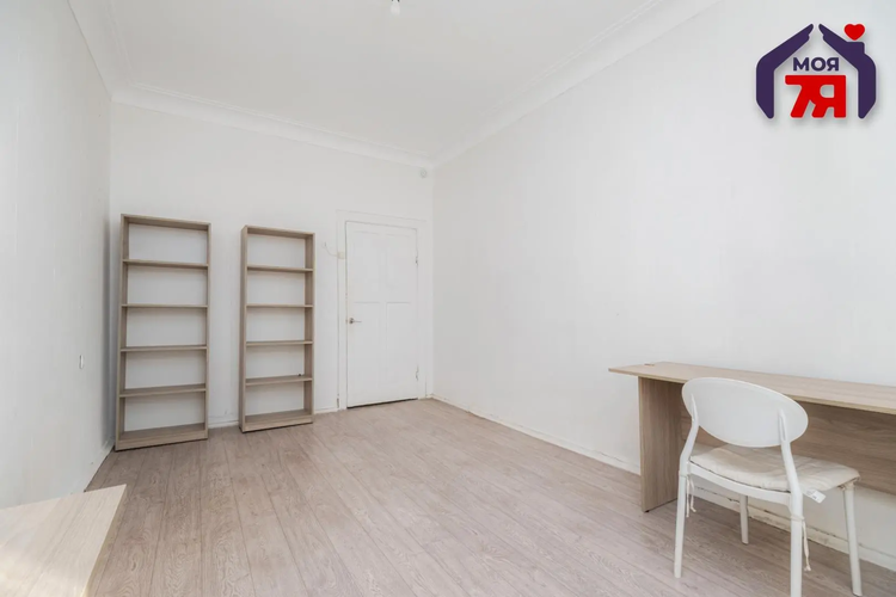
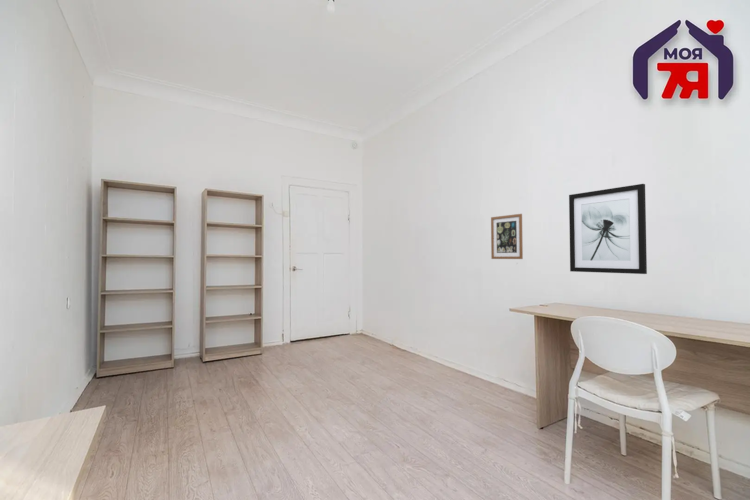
+ wall art (604, 231)
+ wall art (506, 237)
